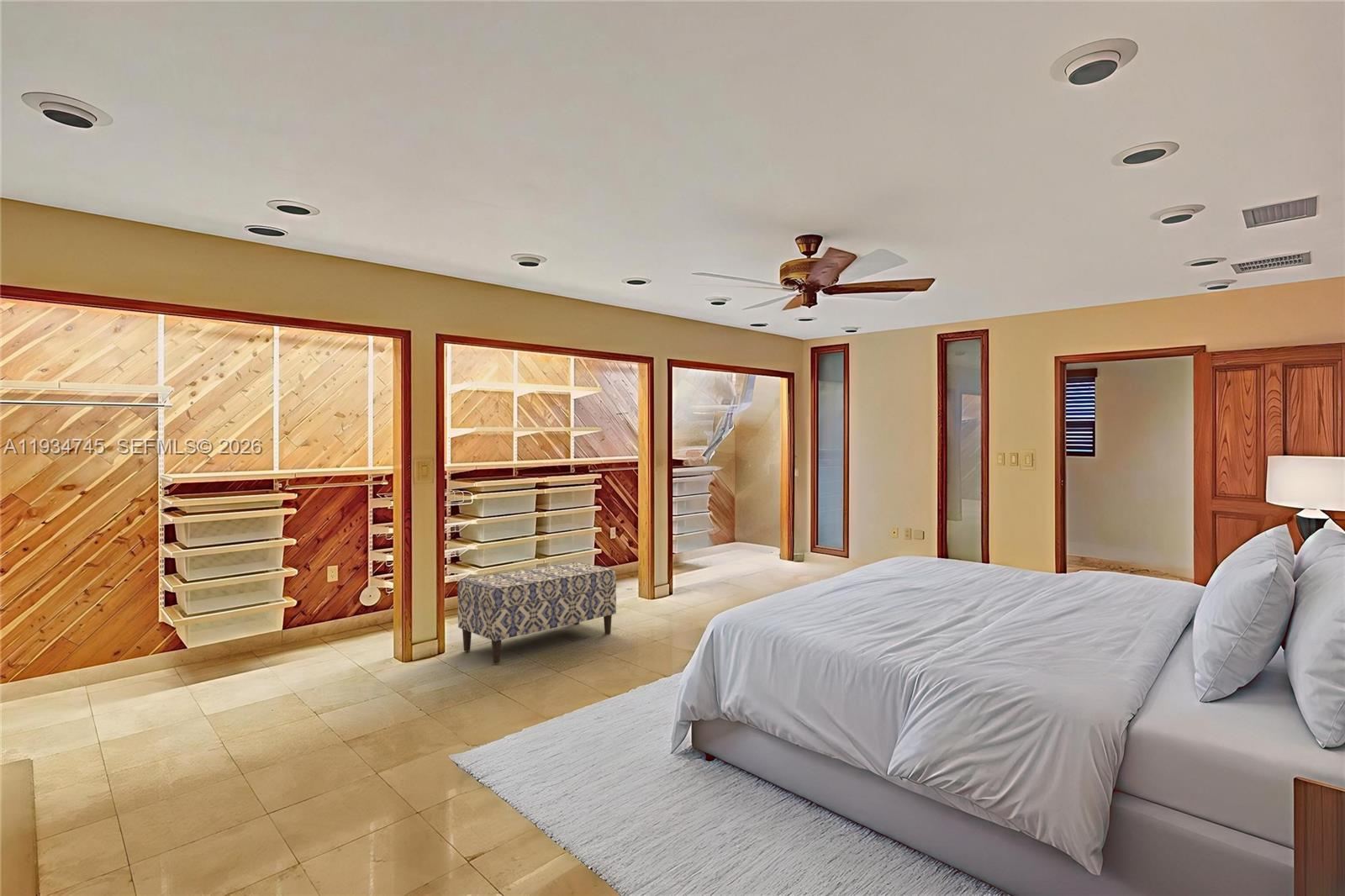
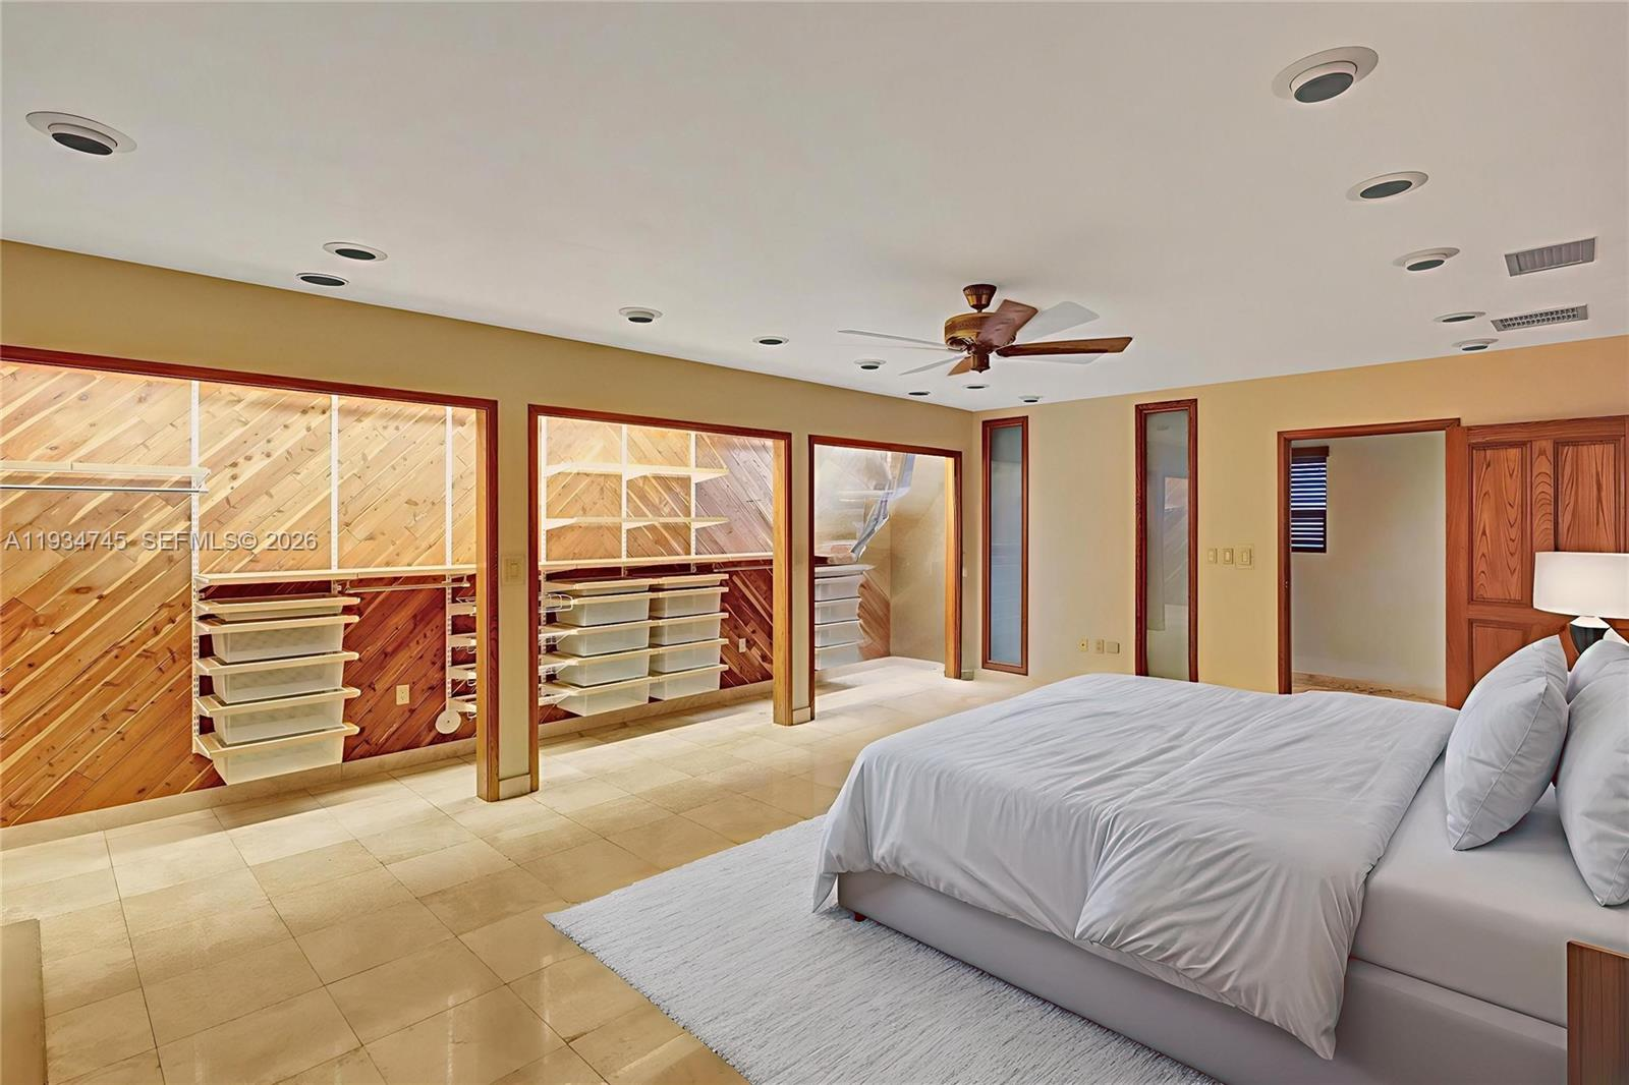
- bench (540, 608)
